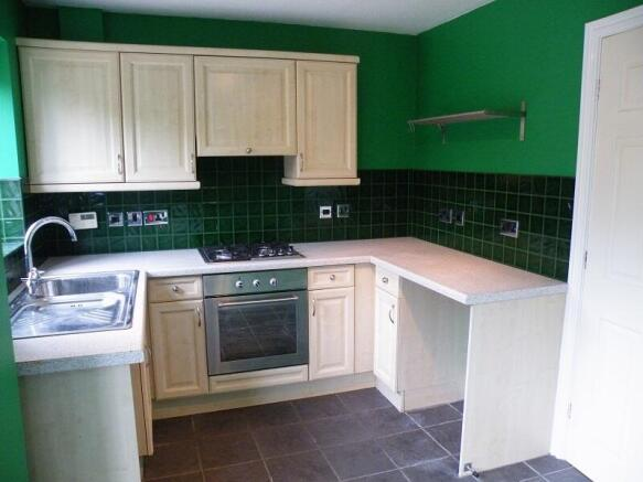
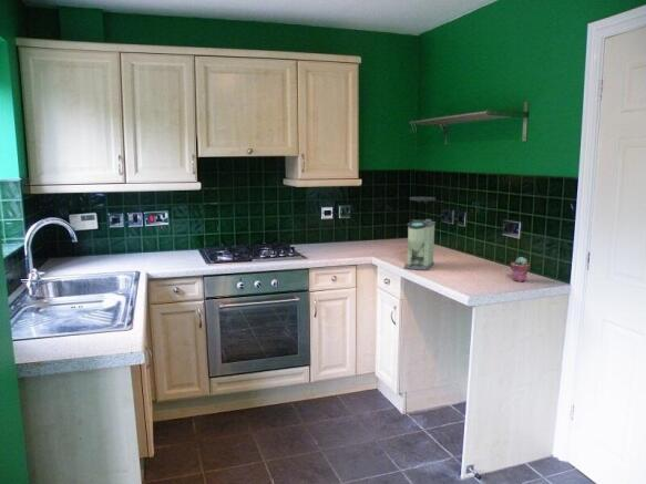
+ potted succulent (520, 268)
+ coffee grinder (420, 231)
